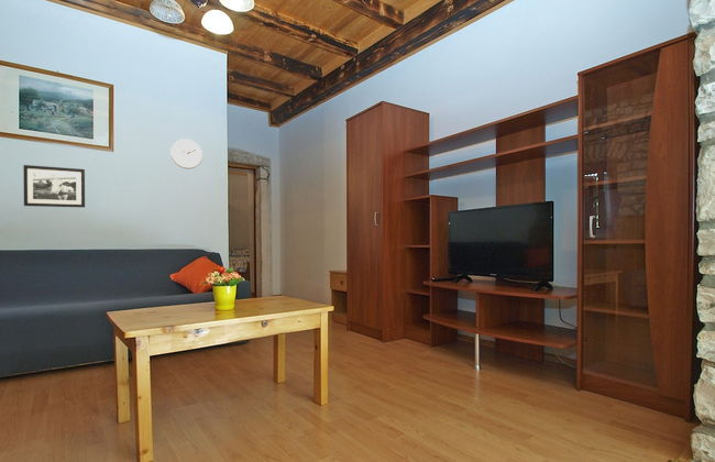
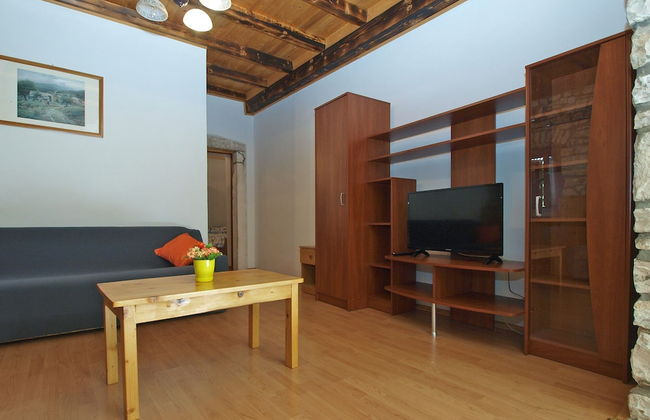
- wall clock (187, 153)
- picture frame (55, 187)
